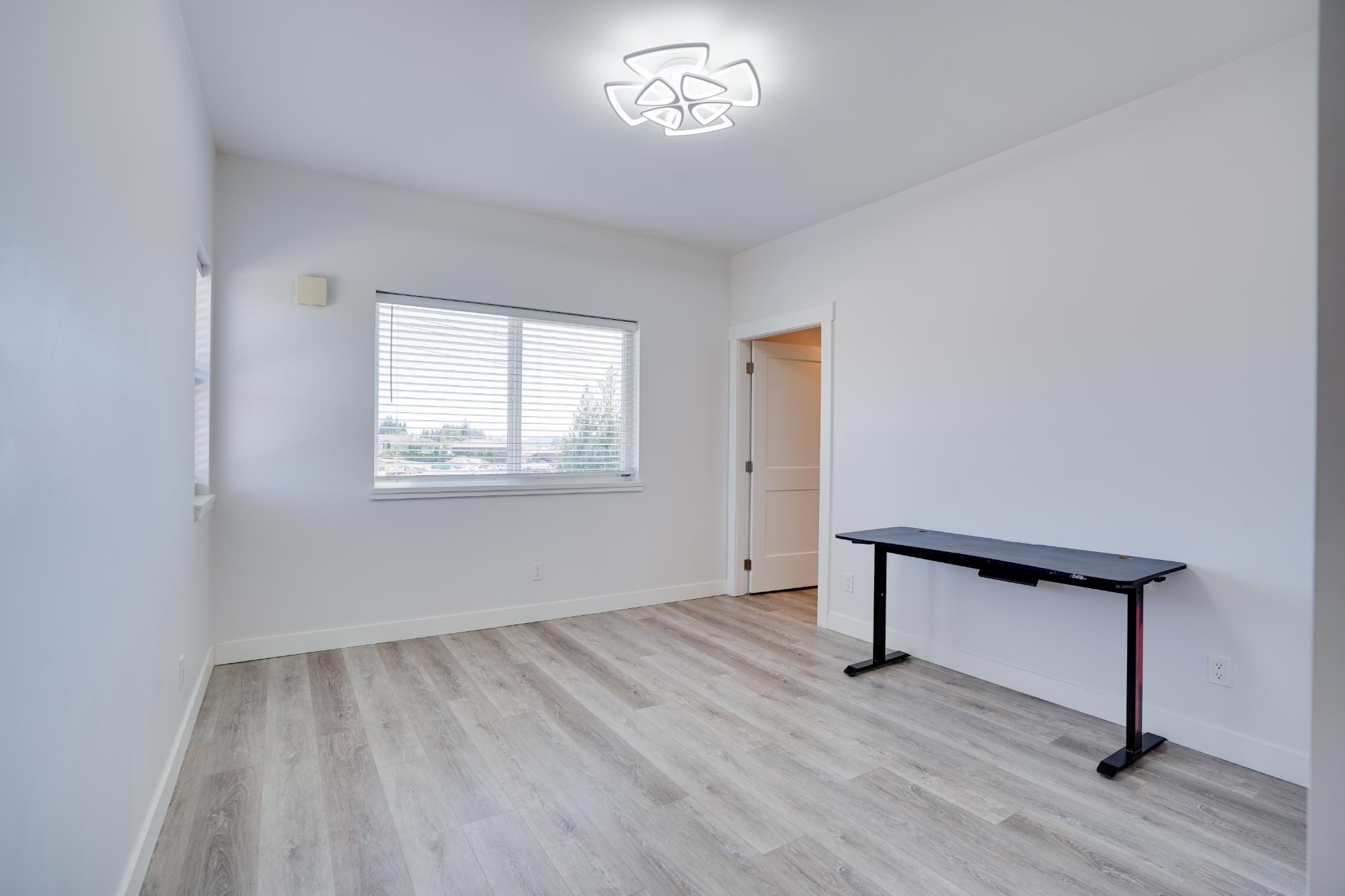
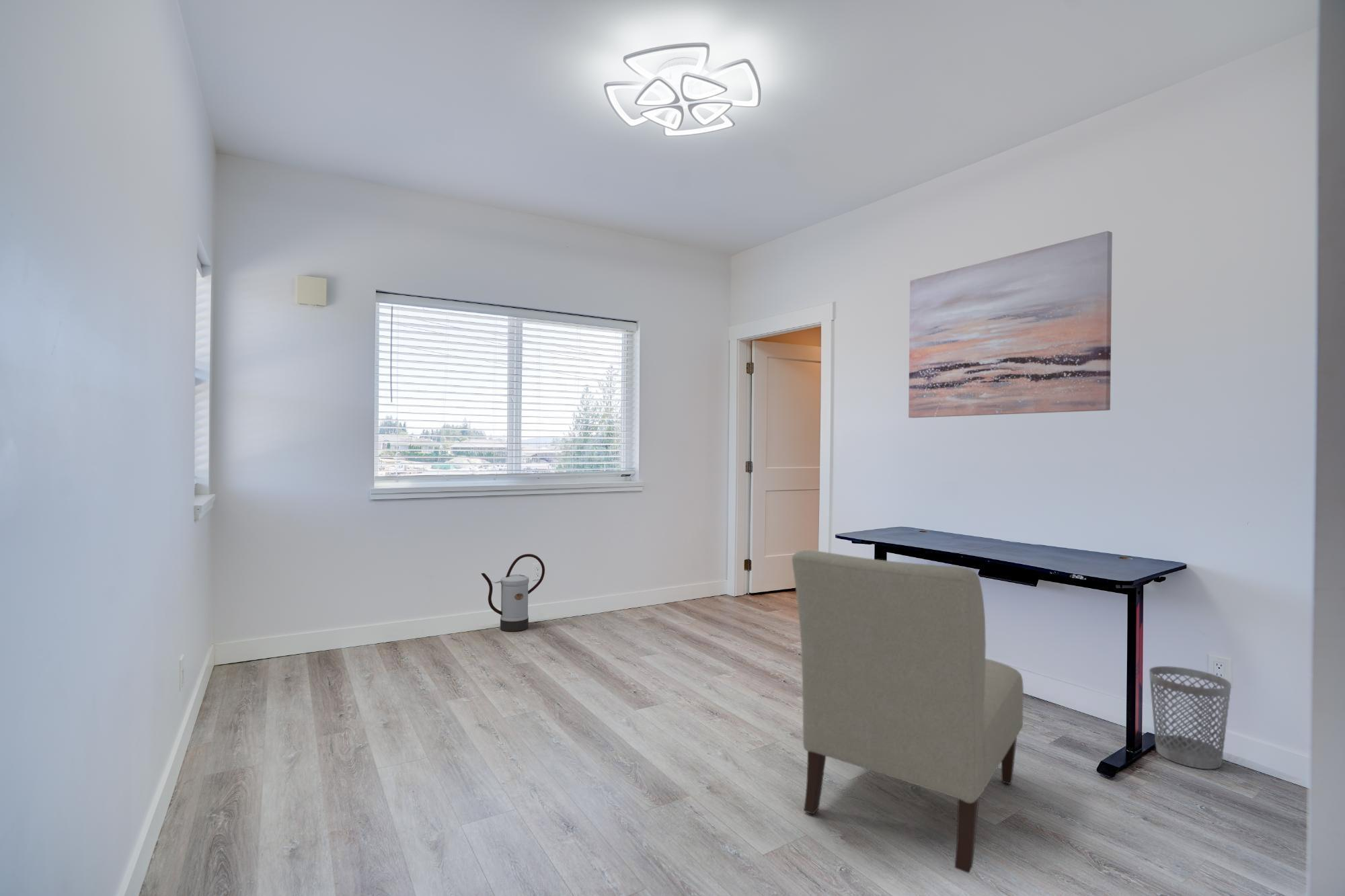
+ wall art (997, 337)
+ wastebasket (1188, 717)
+ watering can (513, 591)
+ chair (913, 674)
